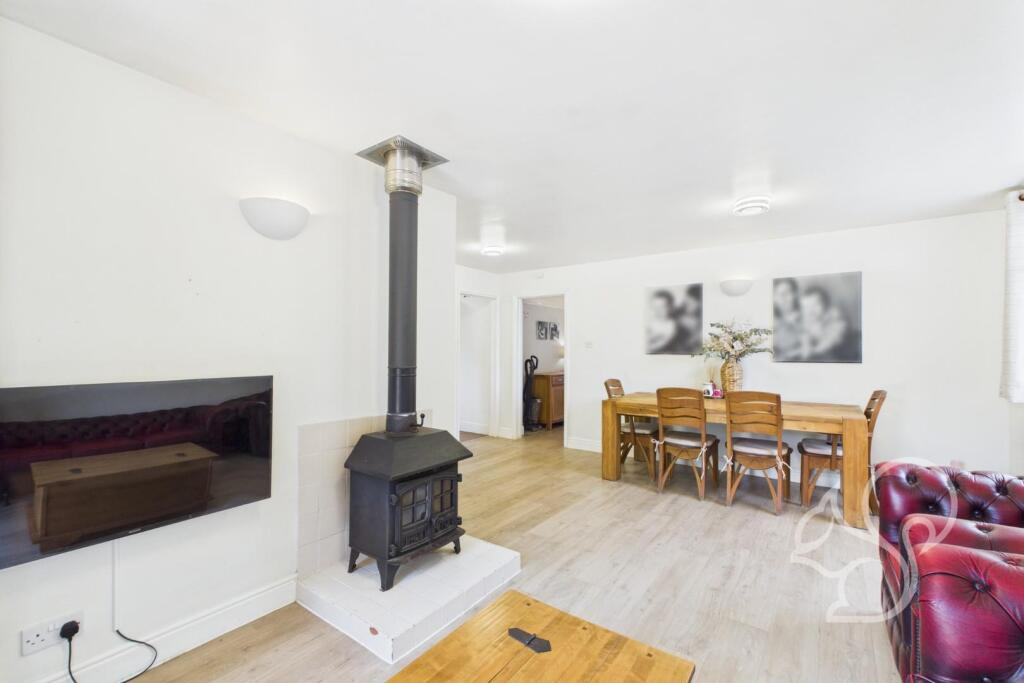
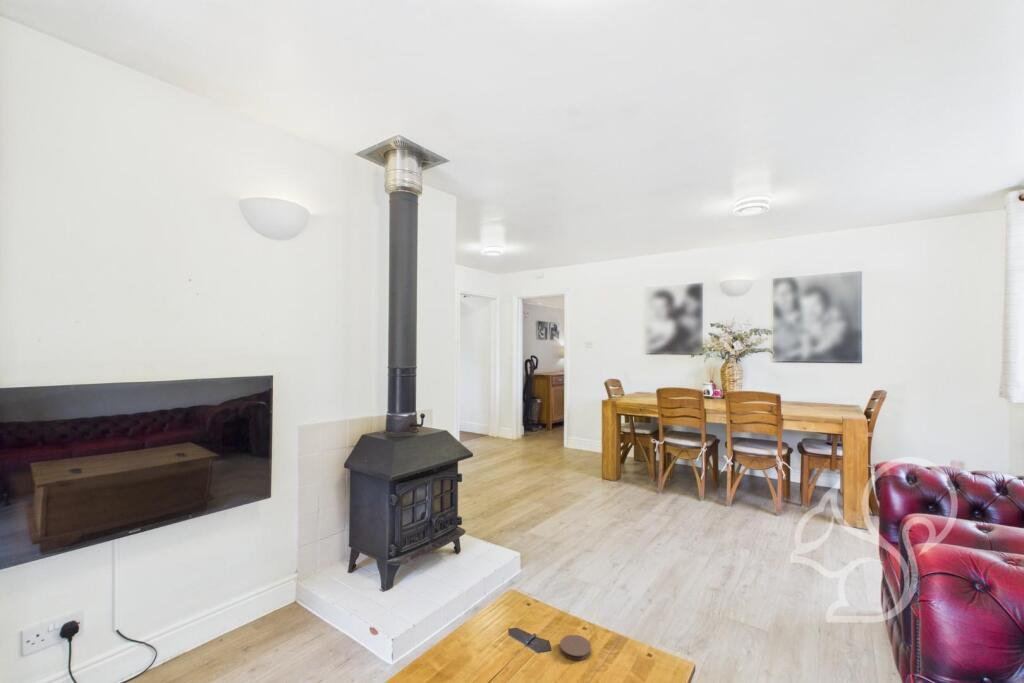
+ coaster (575, 647)
